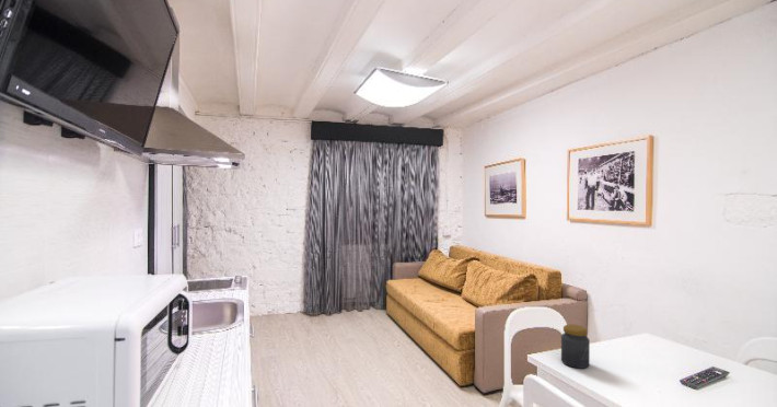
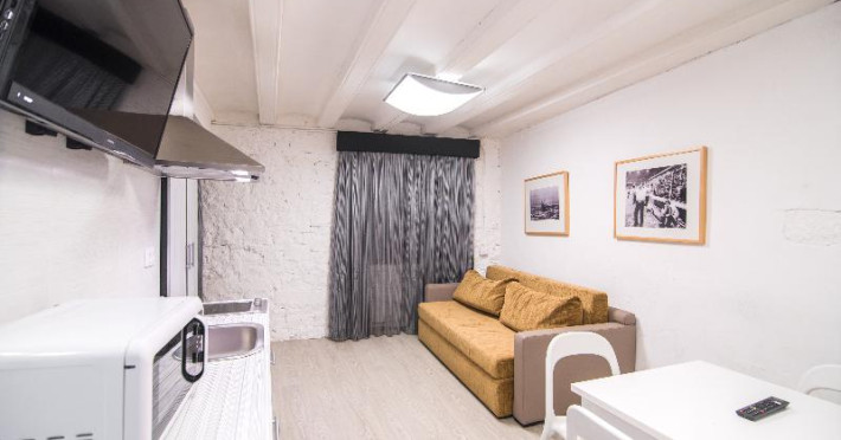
- jar (575, 345)
